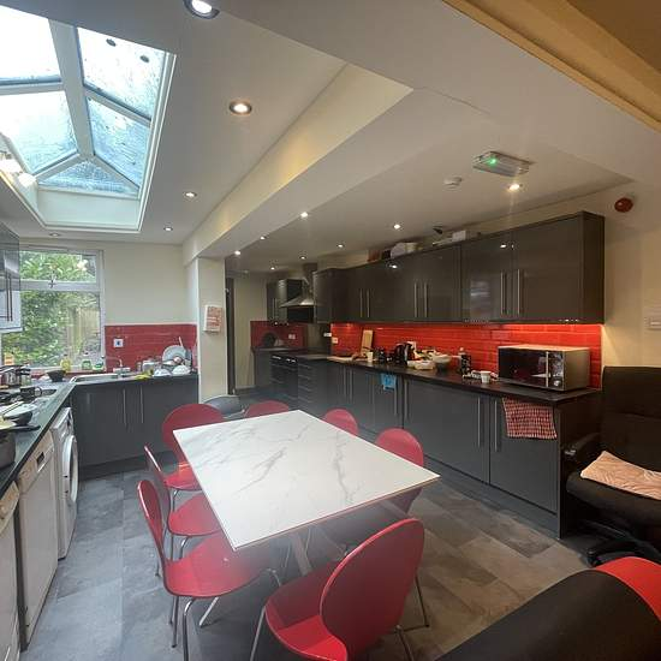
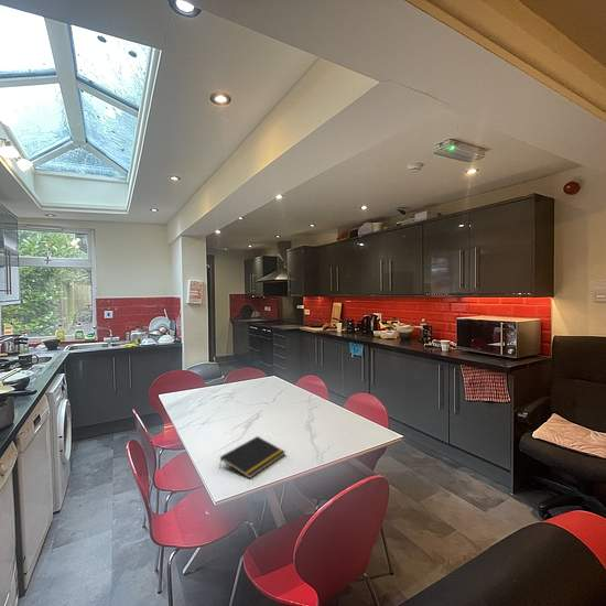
+ notepad (253, 455)
